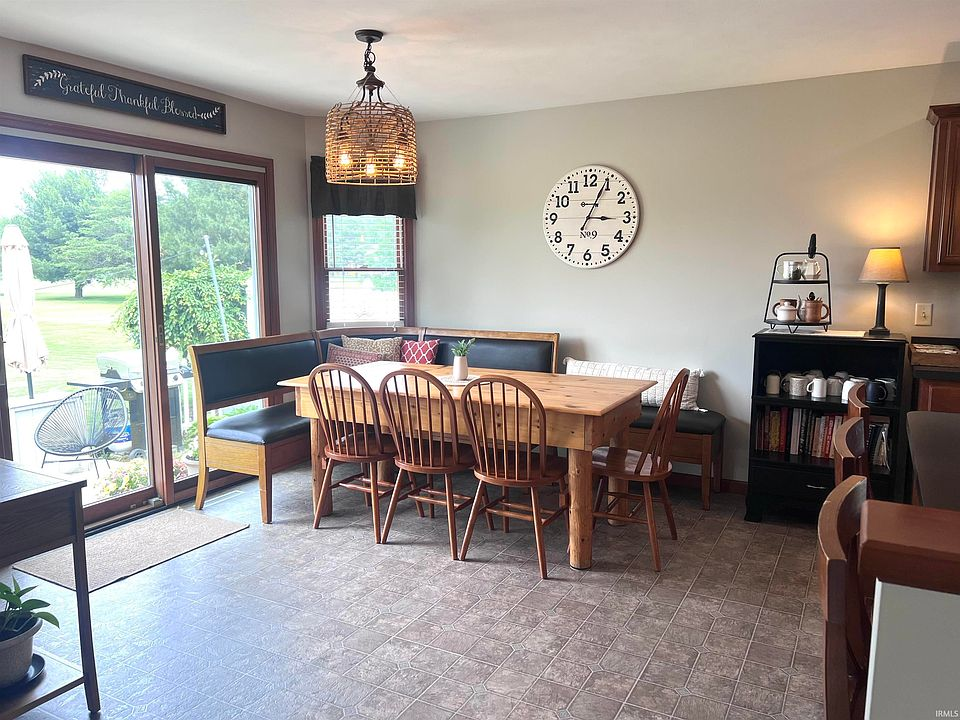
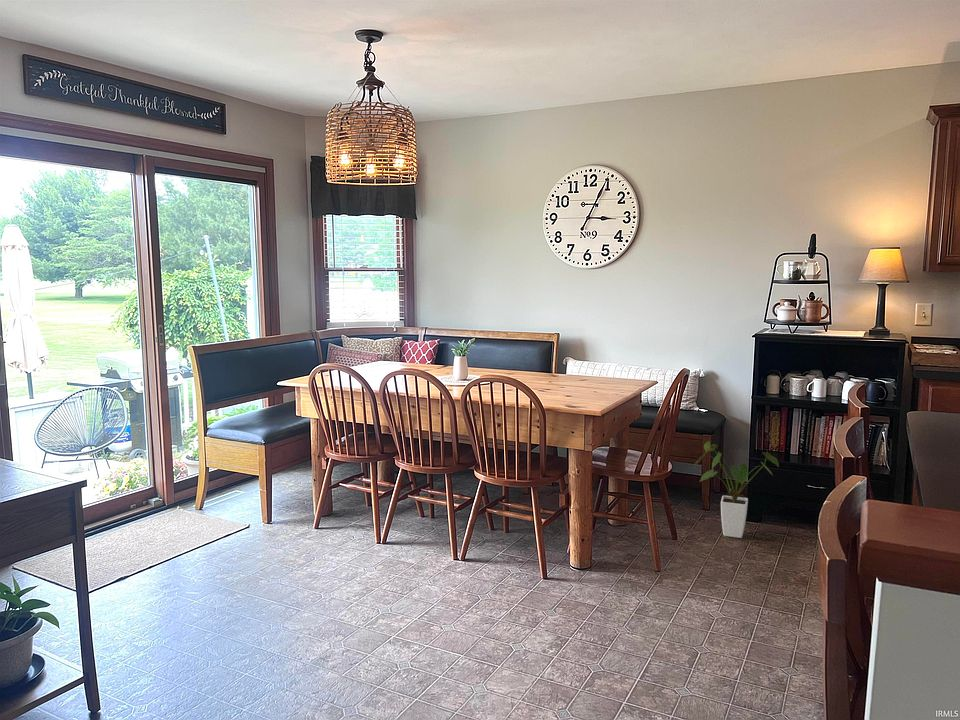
+ house plant (733, 489)
